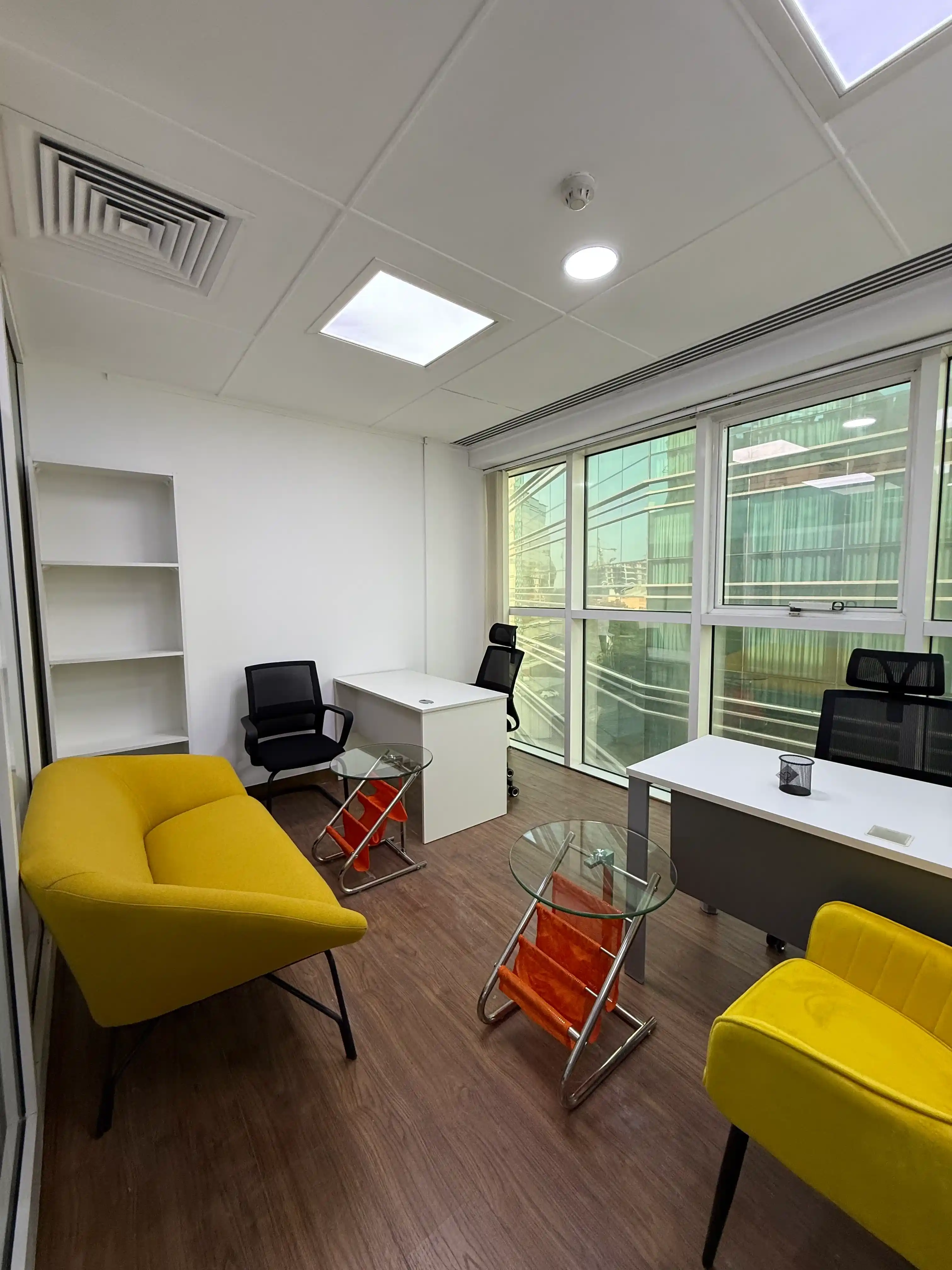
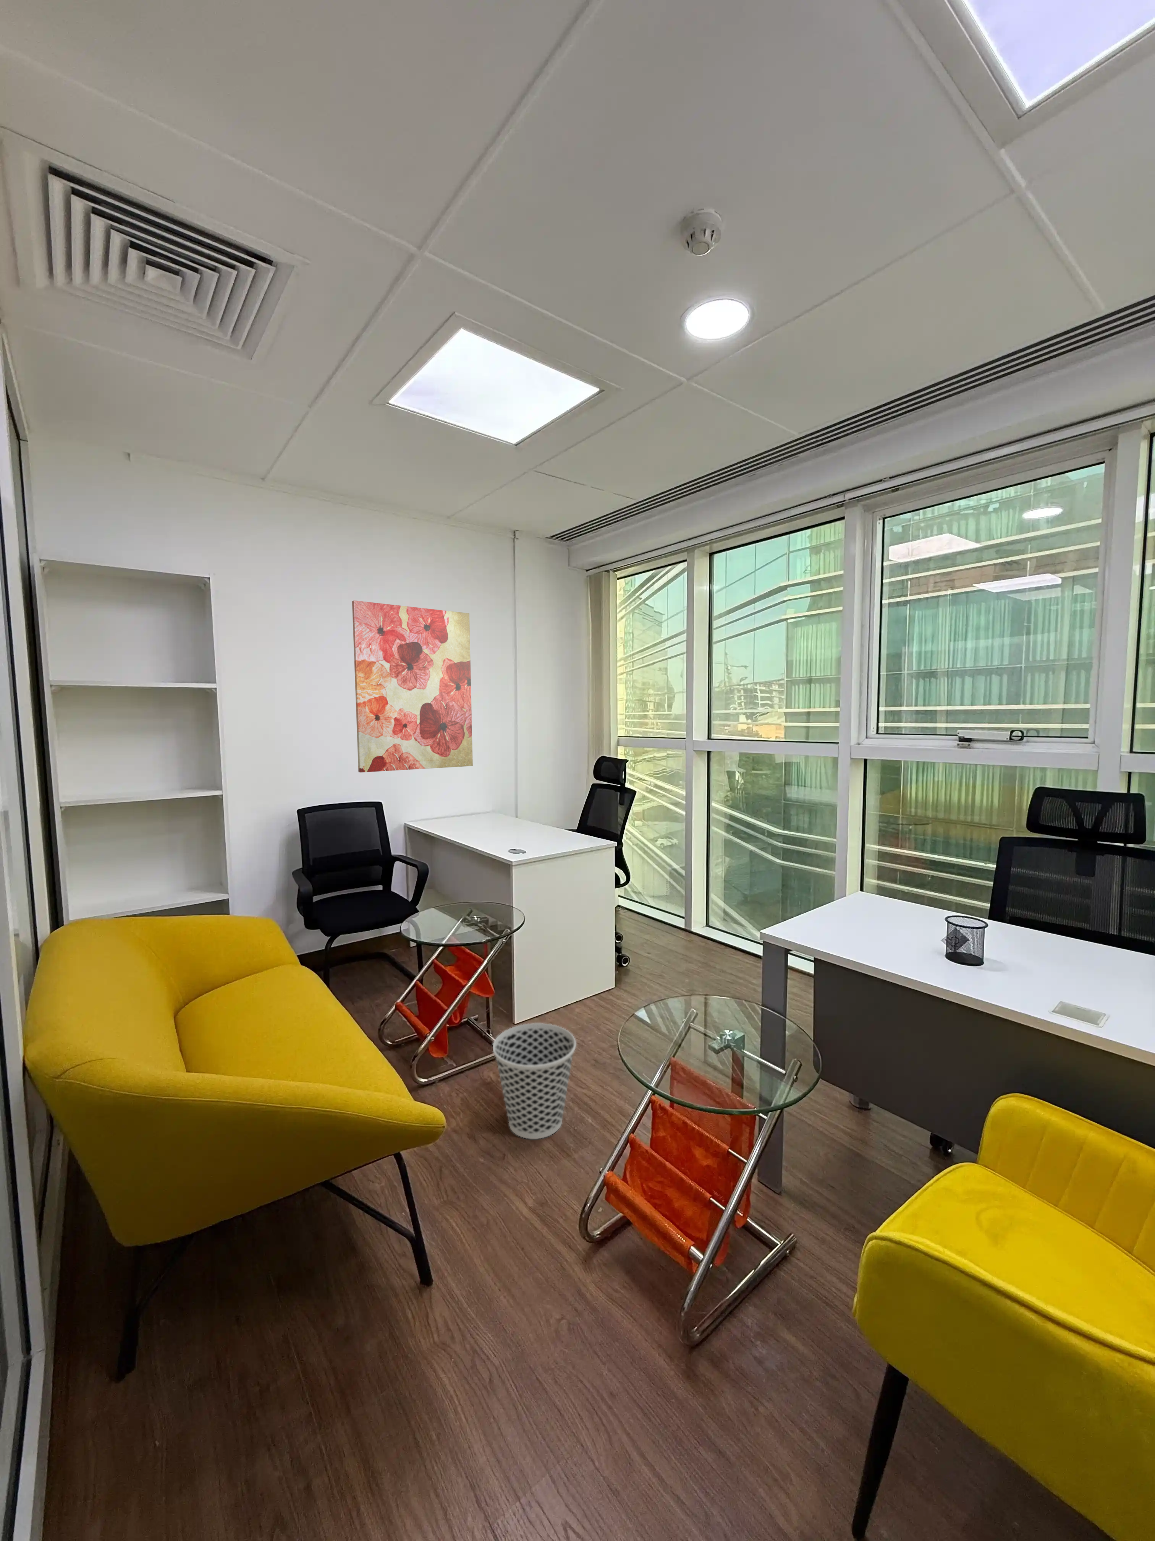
+ wastebasket (535, 1082)
+ wall art (416, 689)
